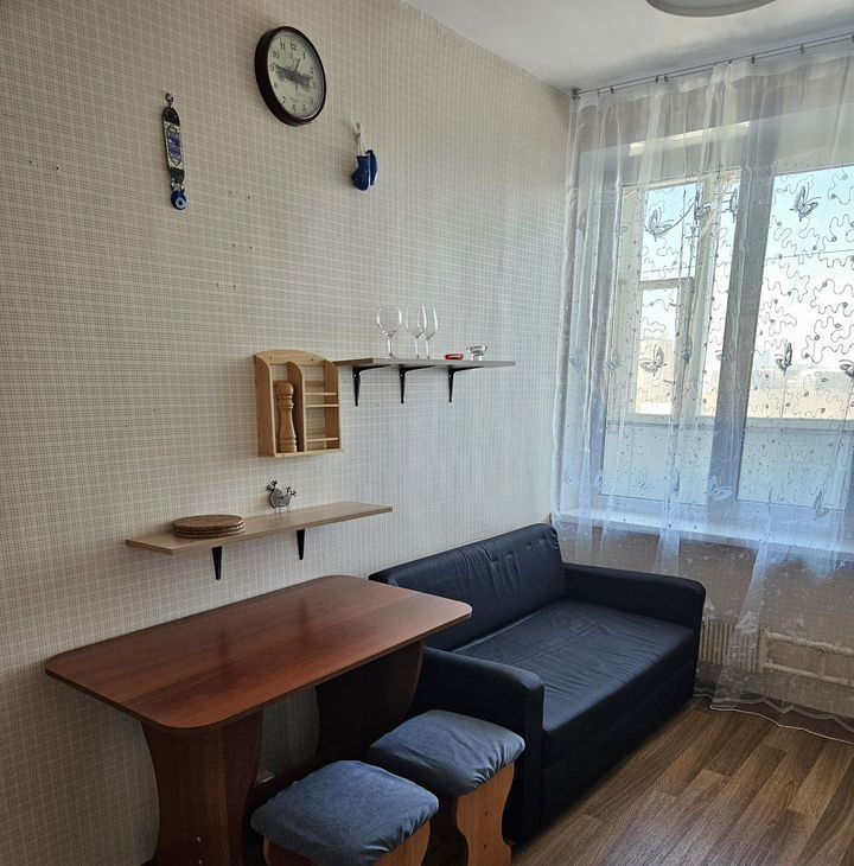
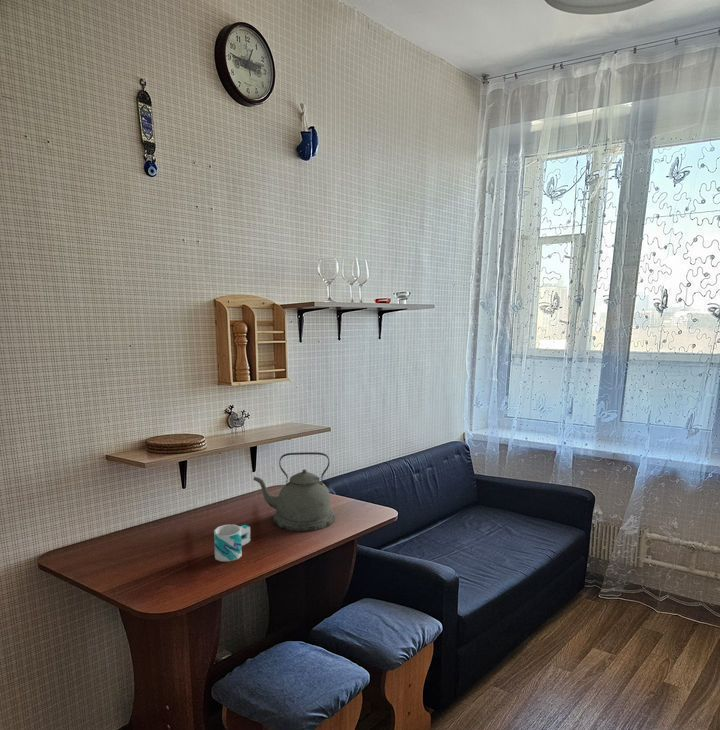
+ kettle (300, 487)
+ mug (233, 540)
